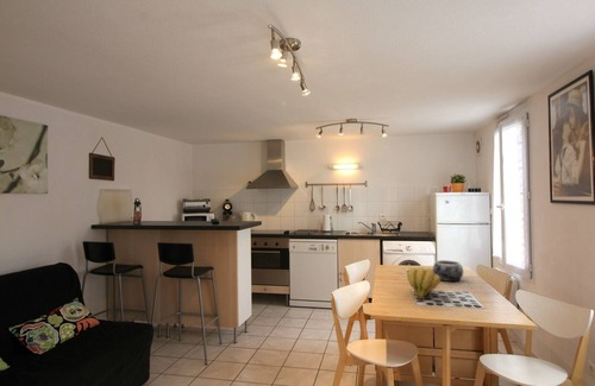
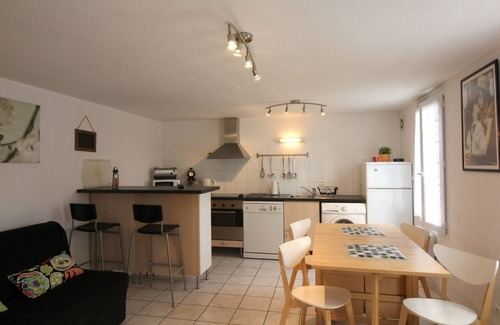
- decorative bowl (447, 271)
- banana bunch (424, 280)
